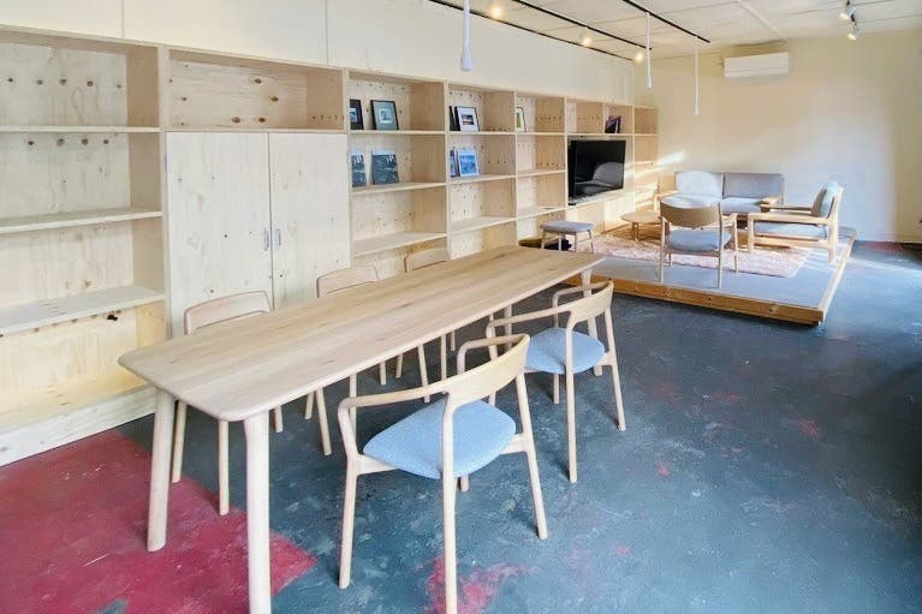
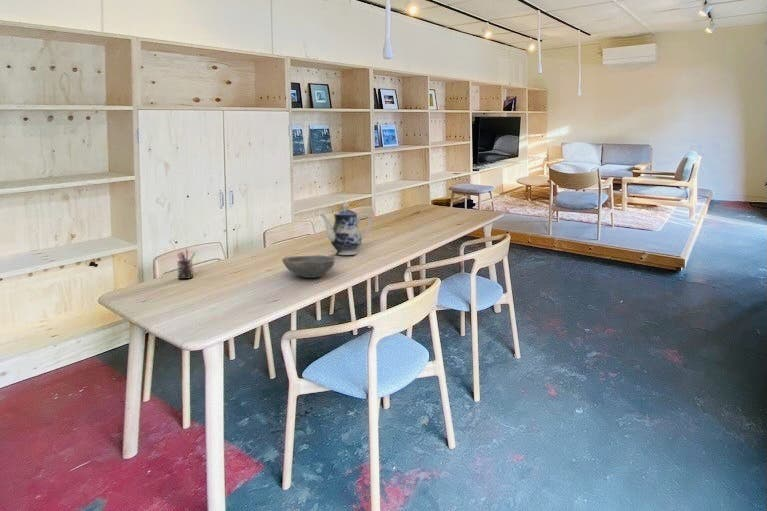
+ bowl (309, 267)
+ teapot (346, 228)
+ pen holder (186, 263)
